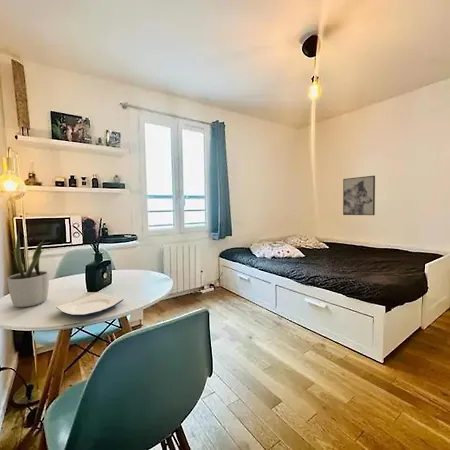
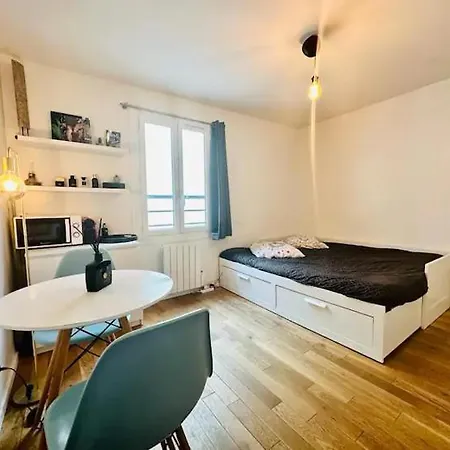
- plate (91, 305)
- wall art (358, 196)
- potted plant (29, 266)
